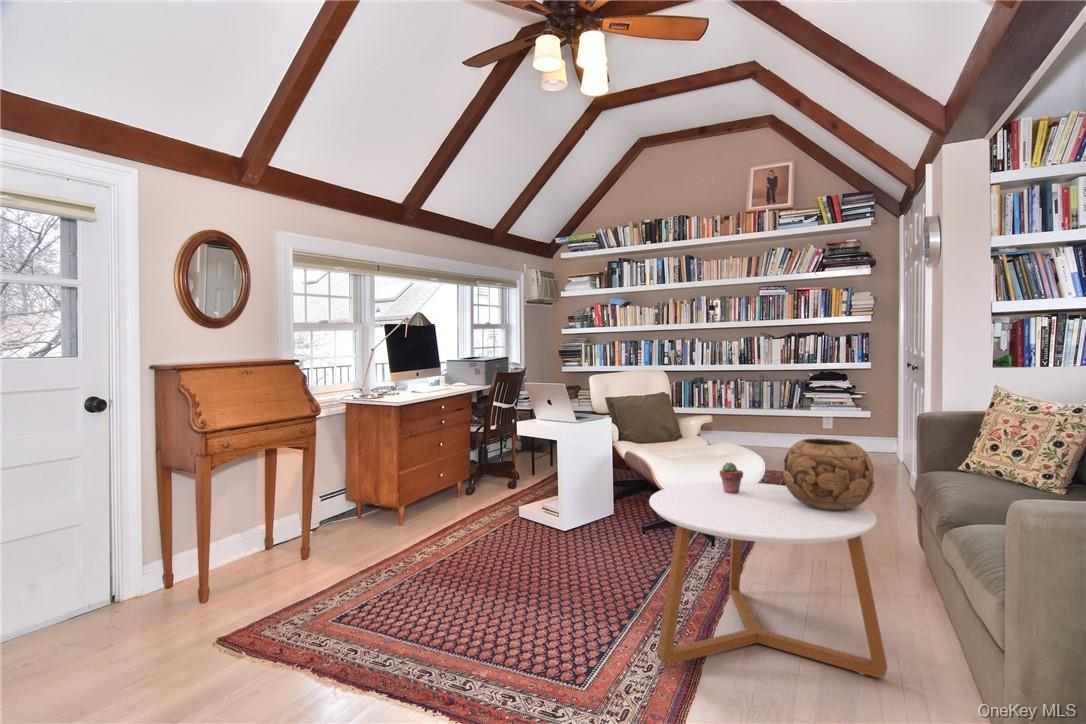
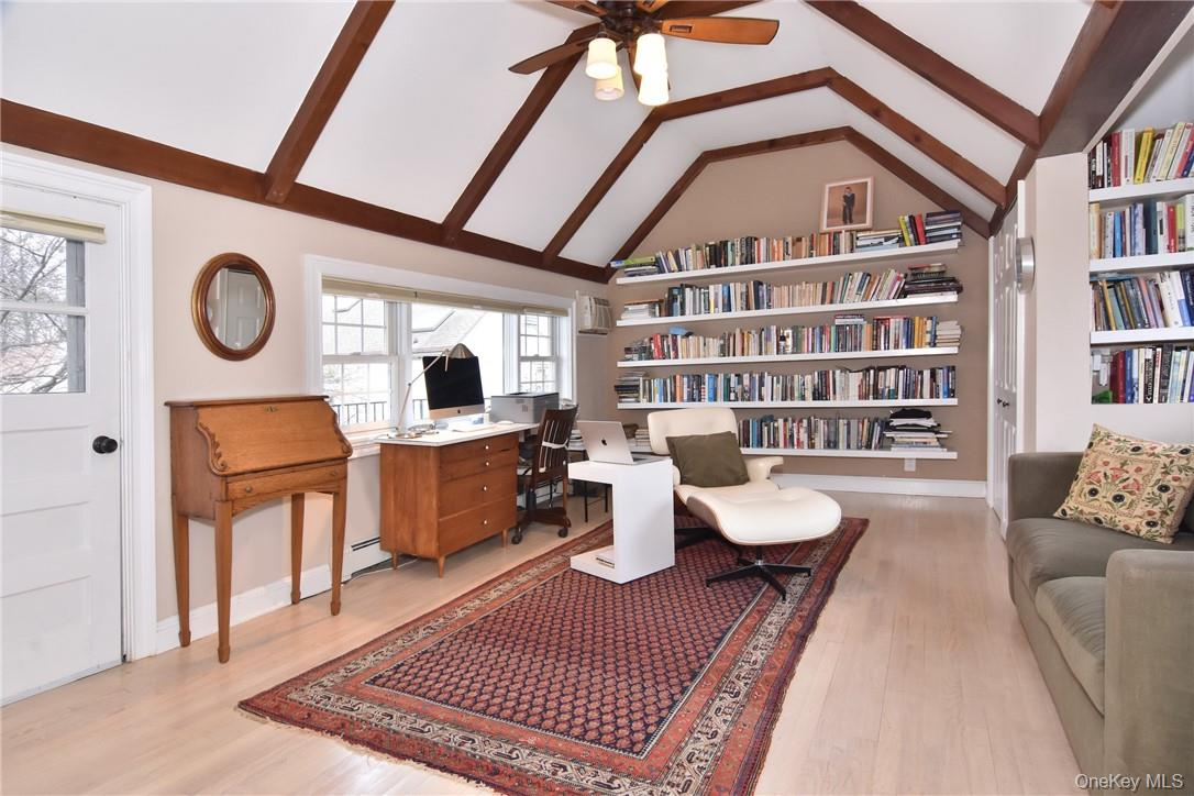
- potted succulent (731, 476)
- decorative bowl (827, 473)
- coffee table (739, 574)
